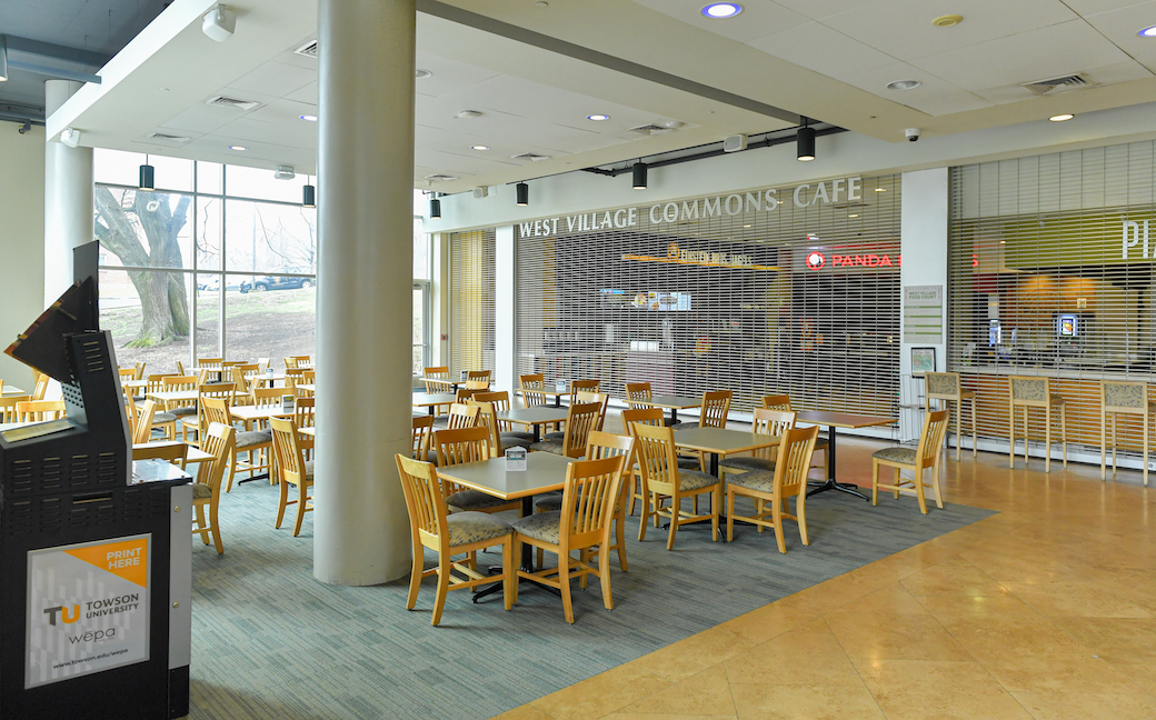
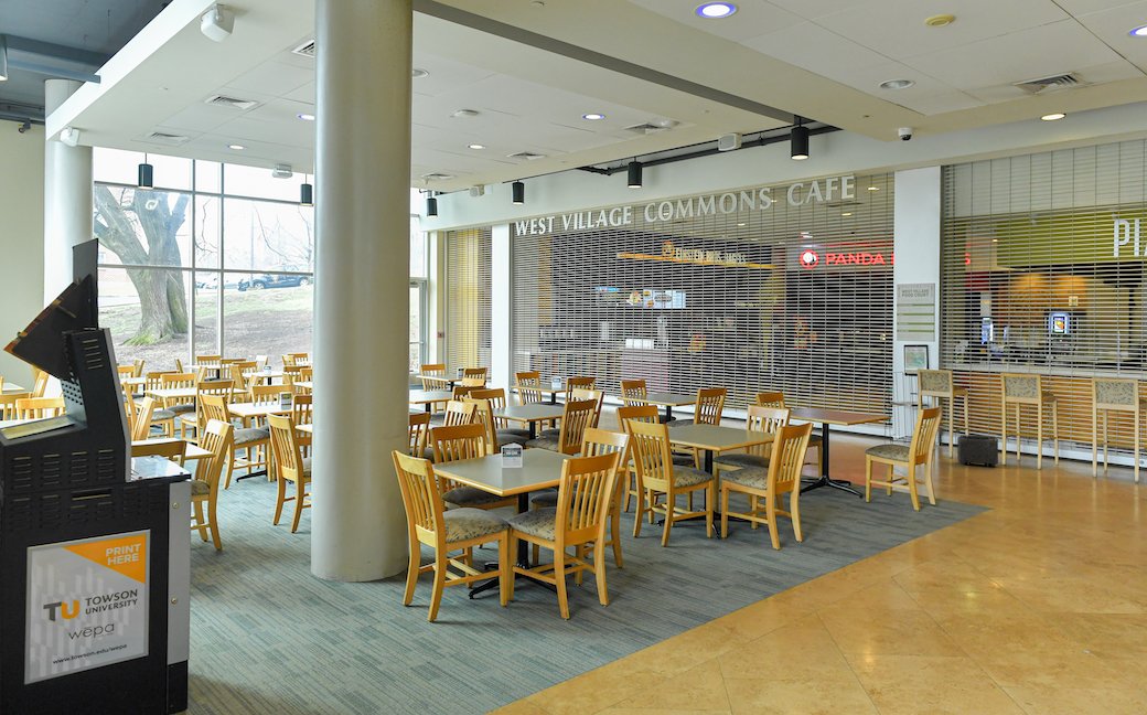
+ backpack (977, 449)
